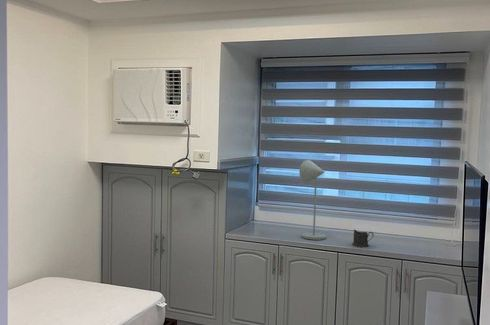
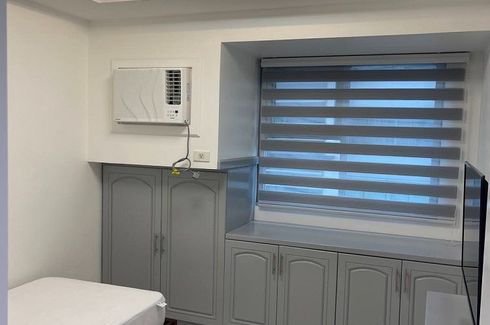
- desk lamp (314, 199)
- cup (362, 237)
